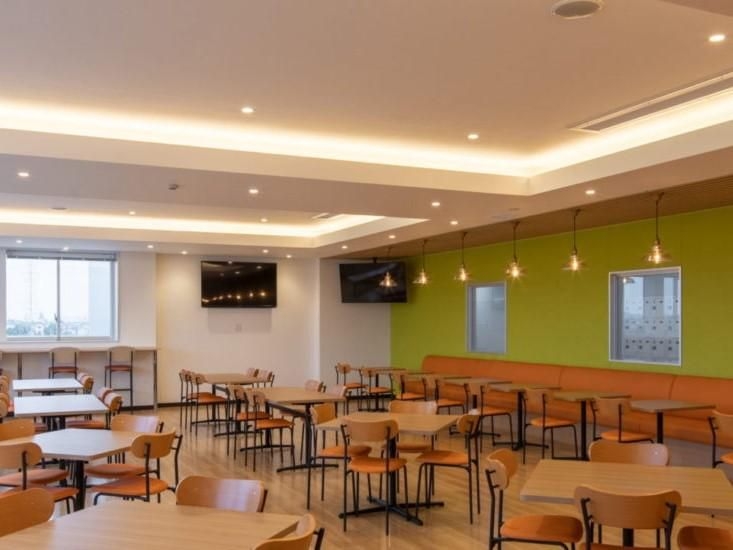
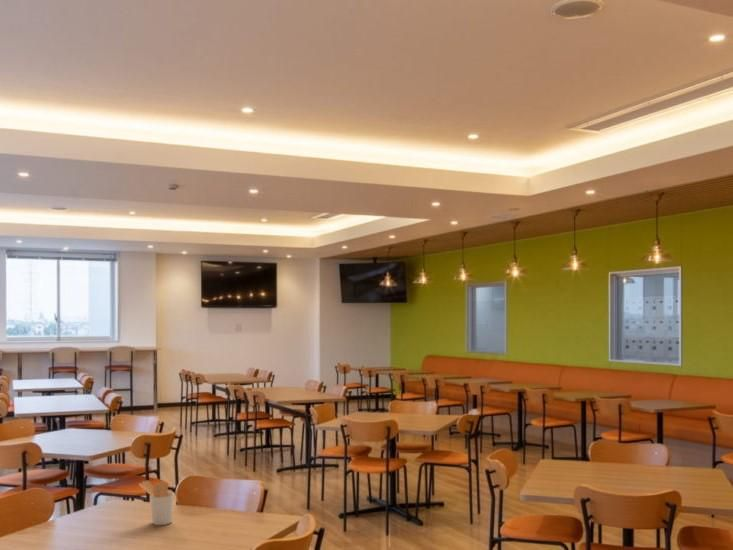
+ utensil holder (156, 501)
